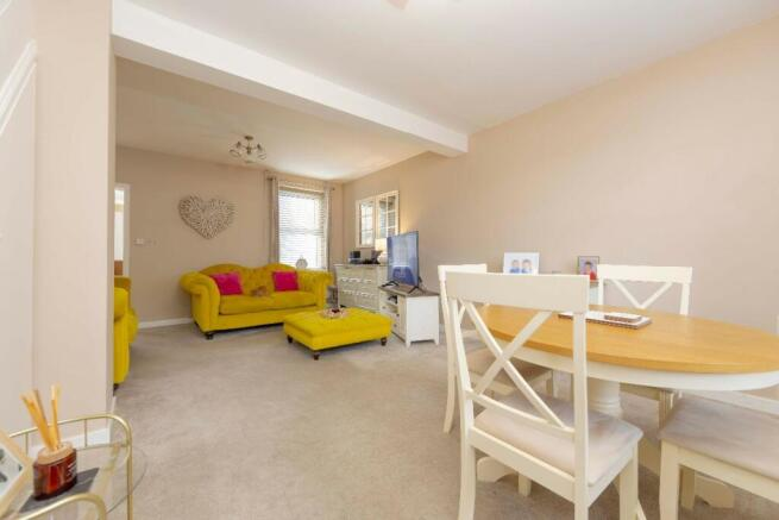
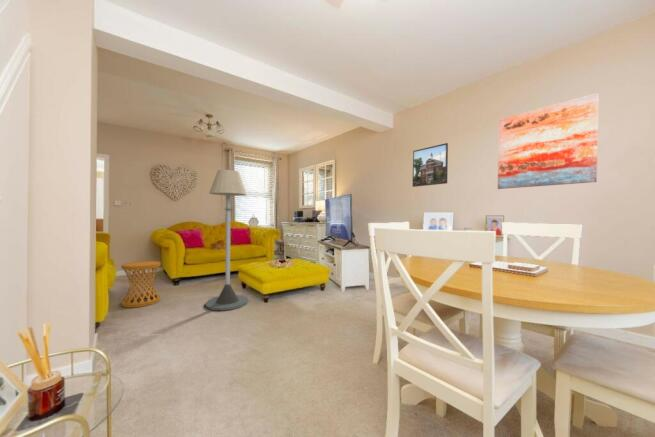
+ side table (141, 283)
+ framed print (429, 166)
+ floor lamp (228, 237)
+ wall art (542, 147)
